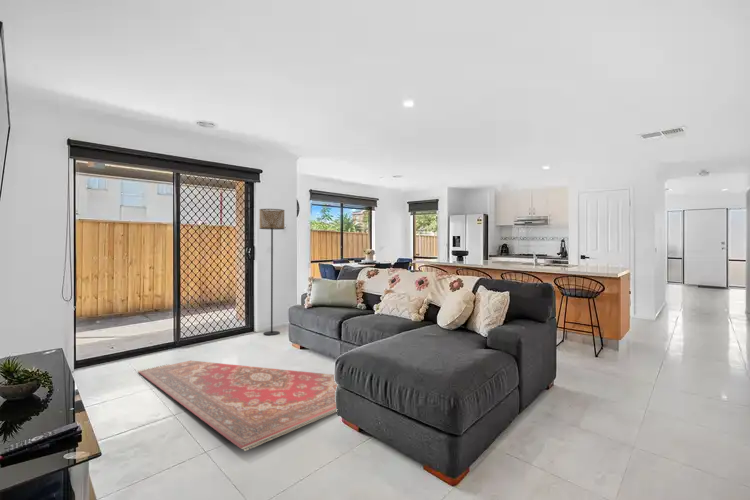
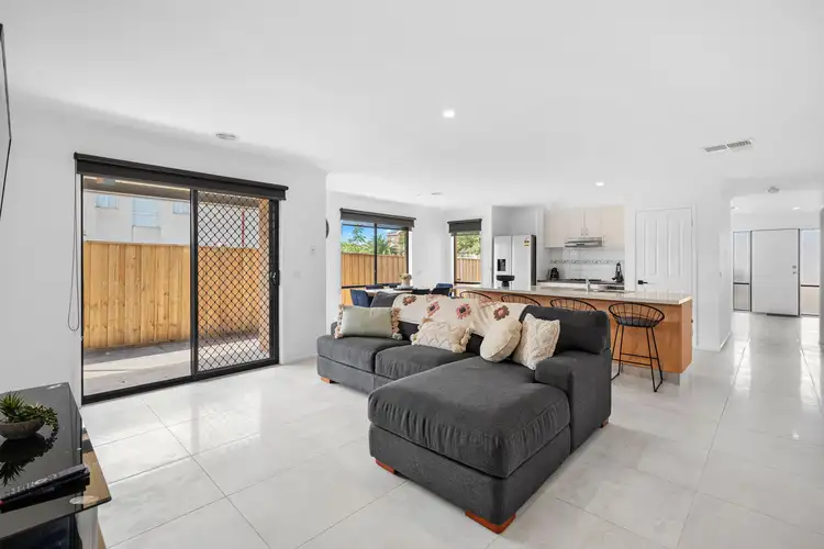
- floor lamp (271, 271)
- area rug (262, 377)
